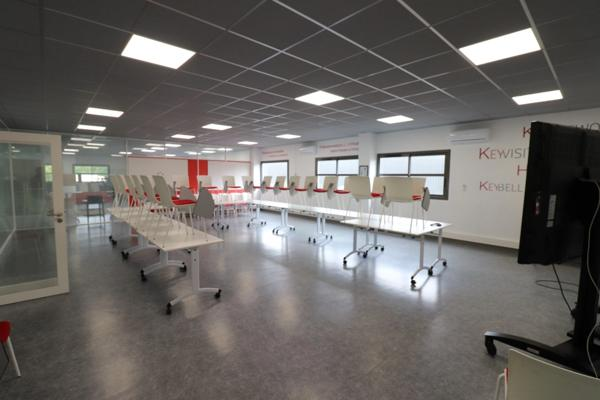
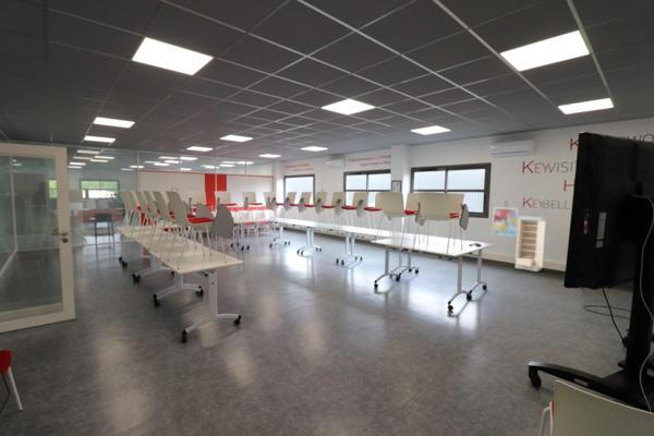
+ storage cabinet (531, 243)
+ wall art (505, 221)
